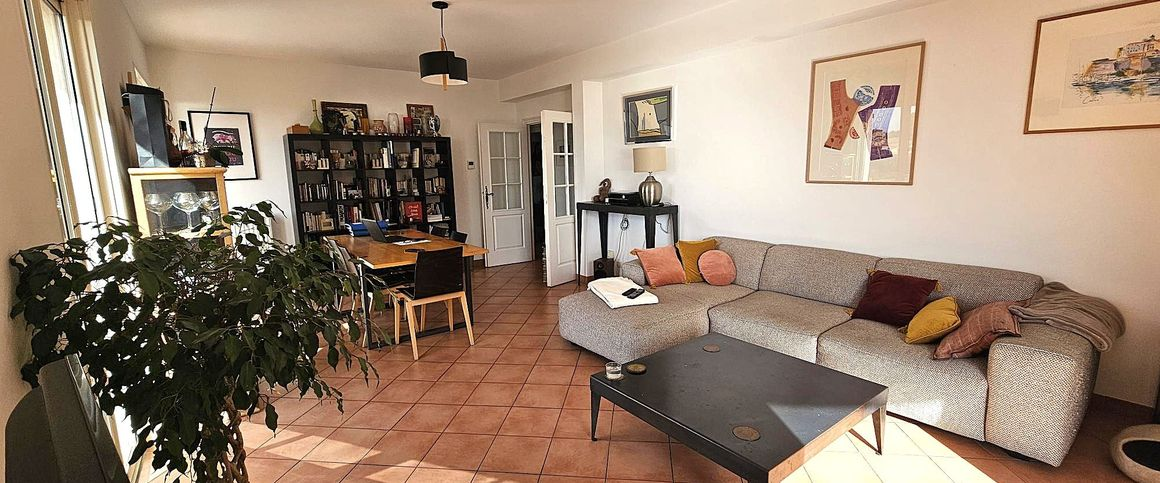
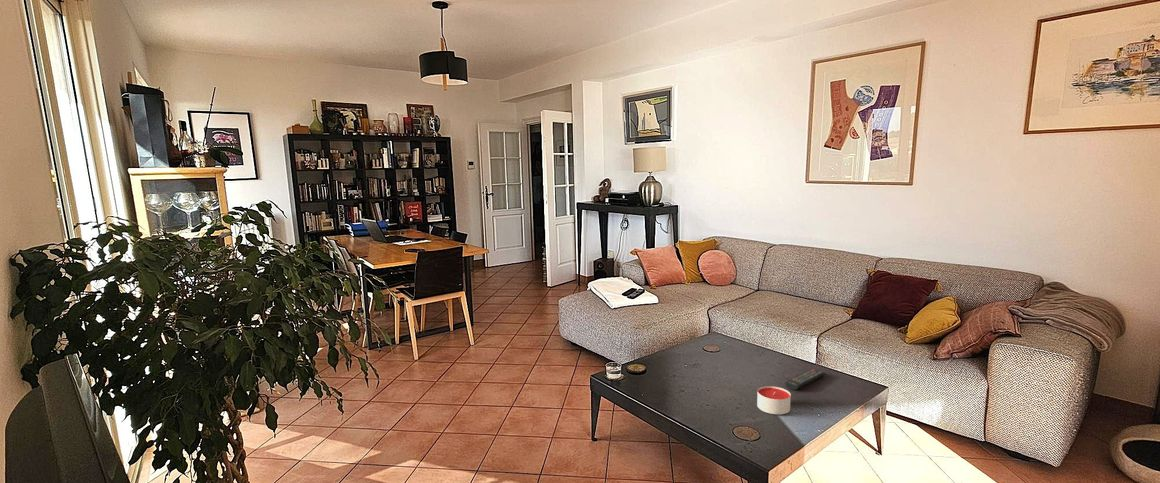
+ candle (773, 399)
+ remote control (805, 379)
